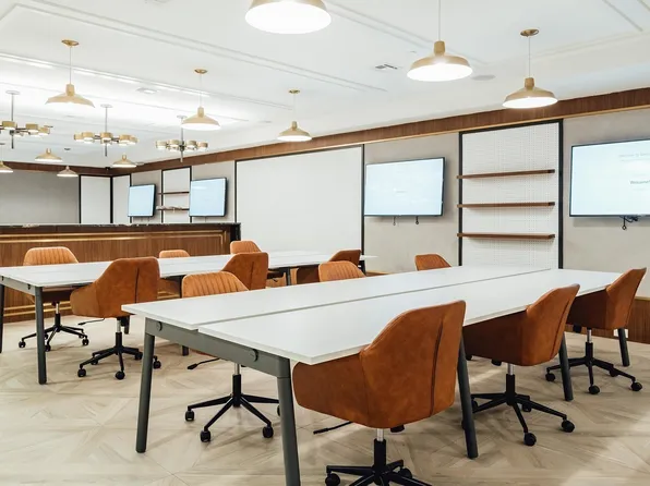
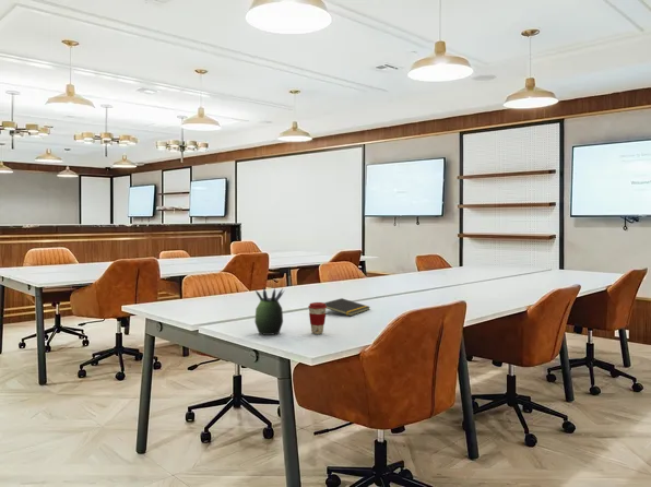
+ coffee cup (317, 318)
+ succulent plant (269, 310)
+ notepad (345, 306)
